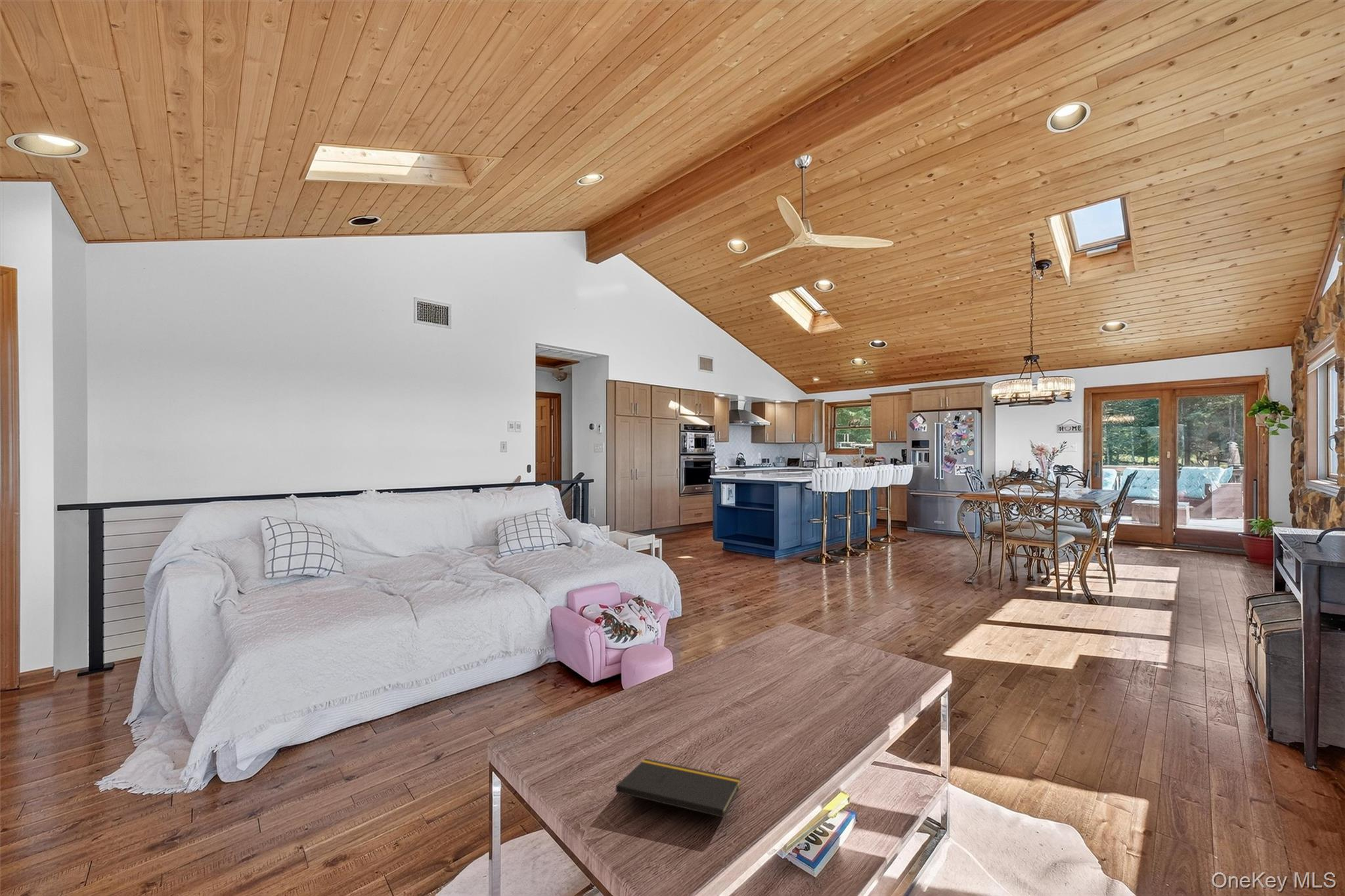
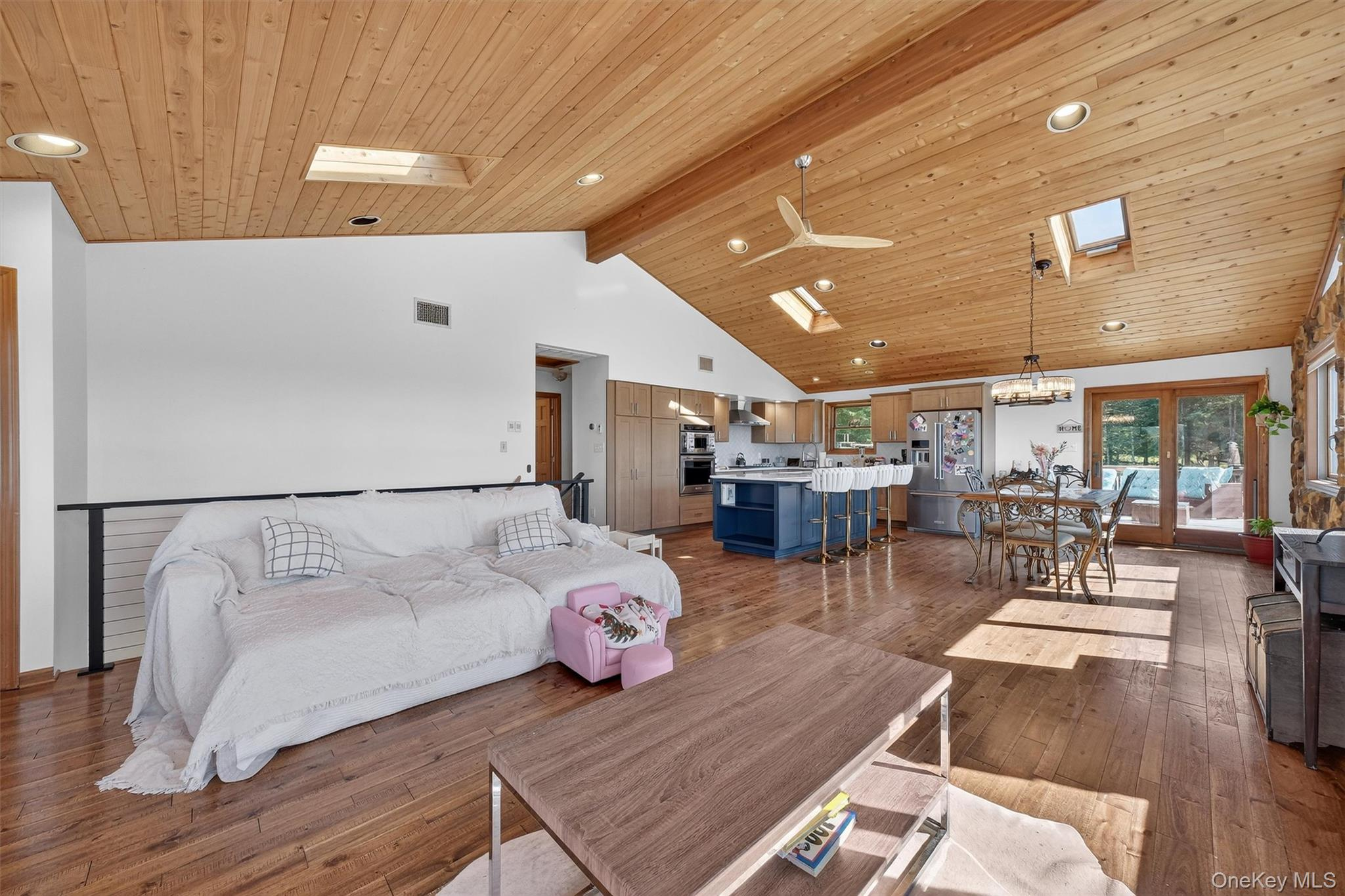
- notepad (680, 785)
